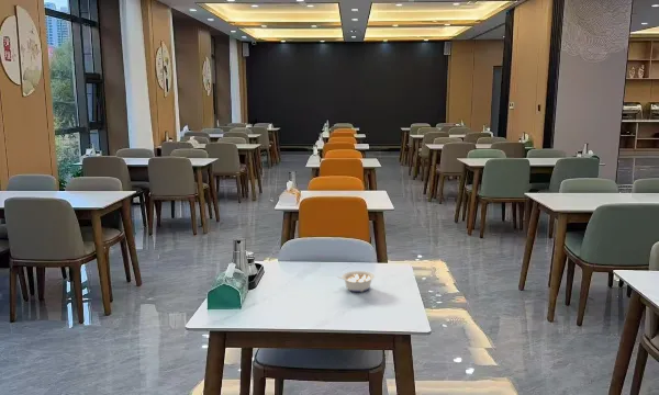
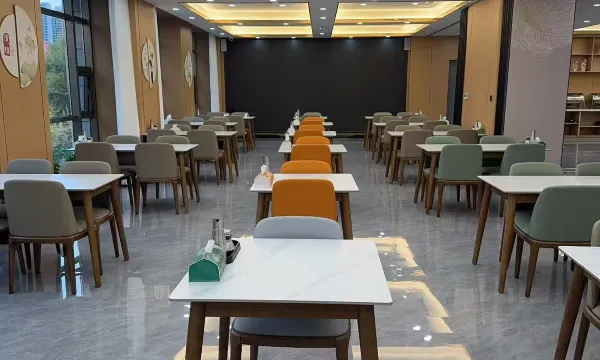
- legume (357, 281)
